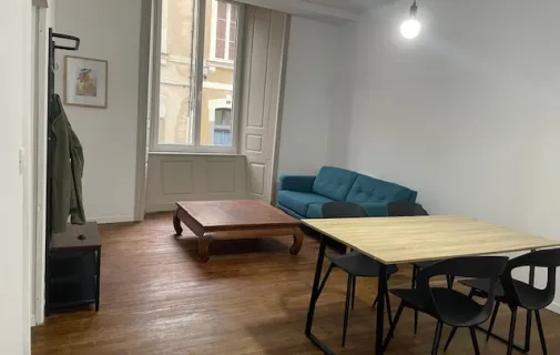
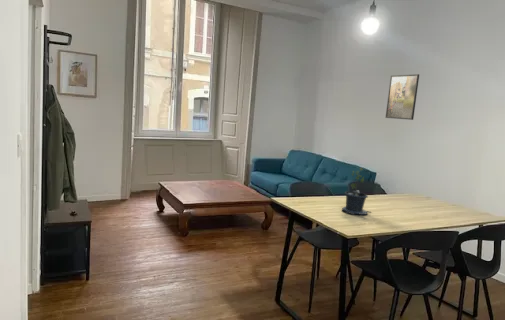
+ potted plant (358, 190)
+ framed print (401, 97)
